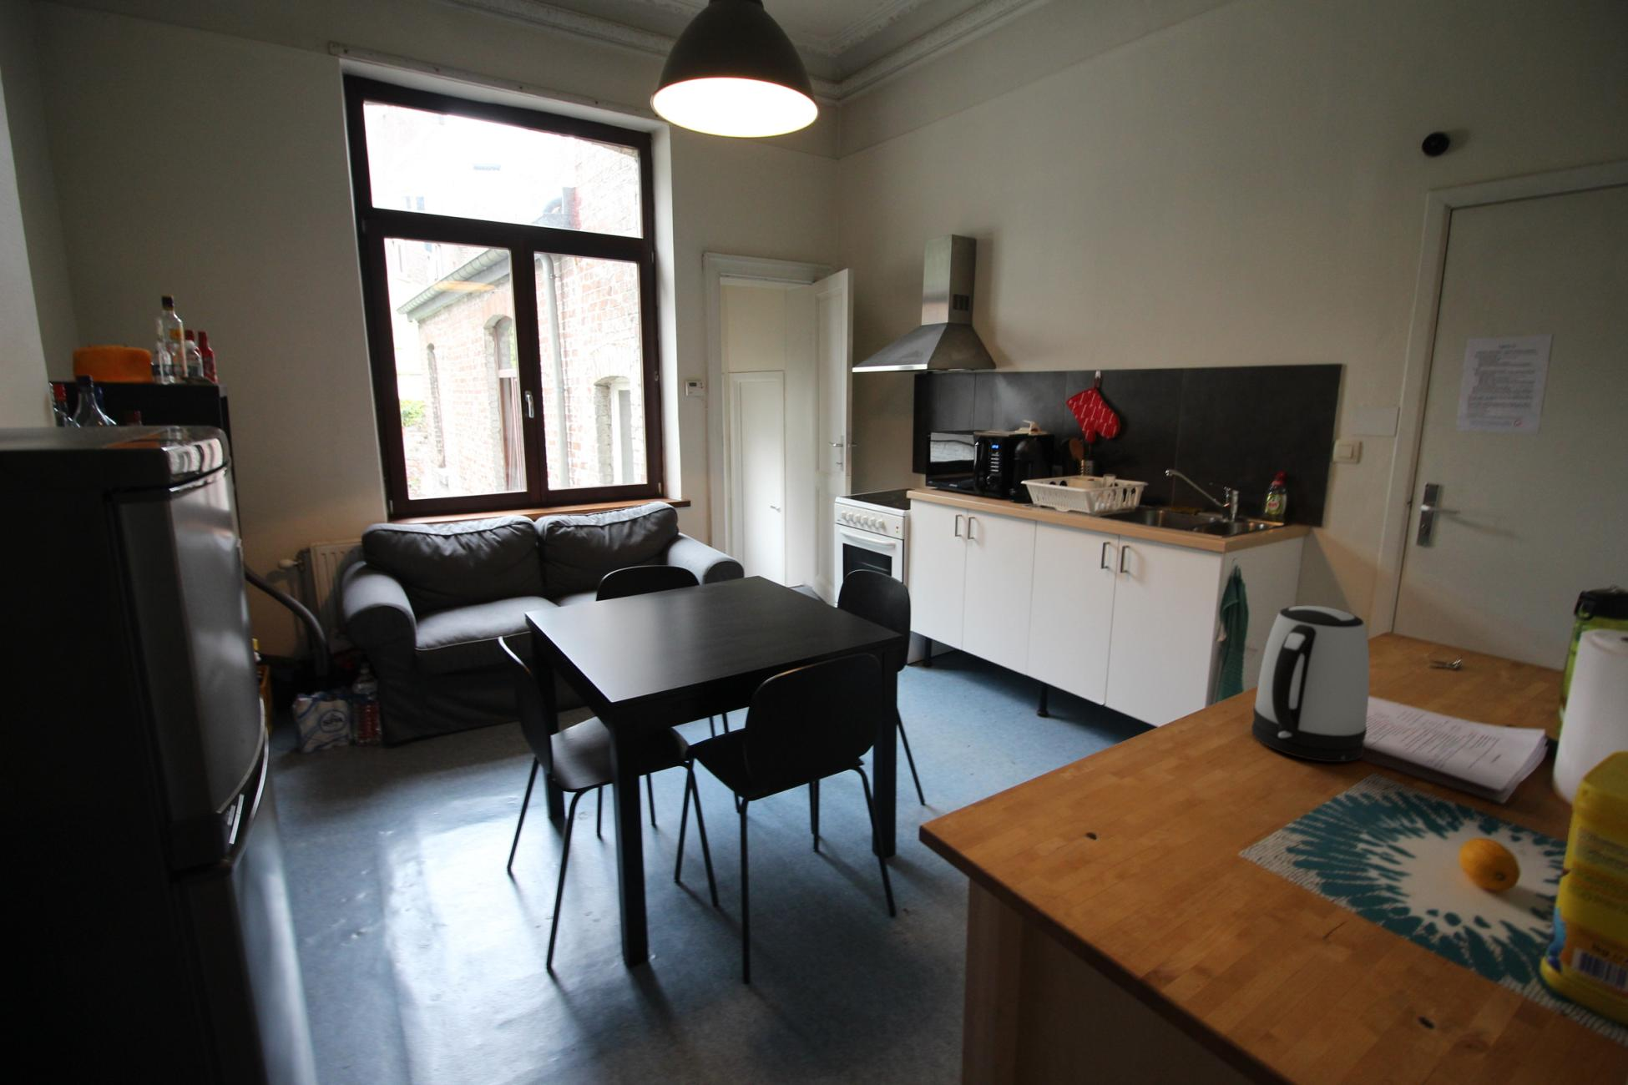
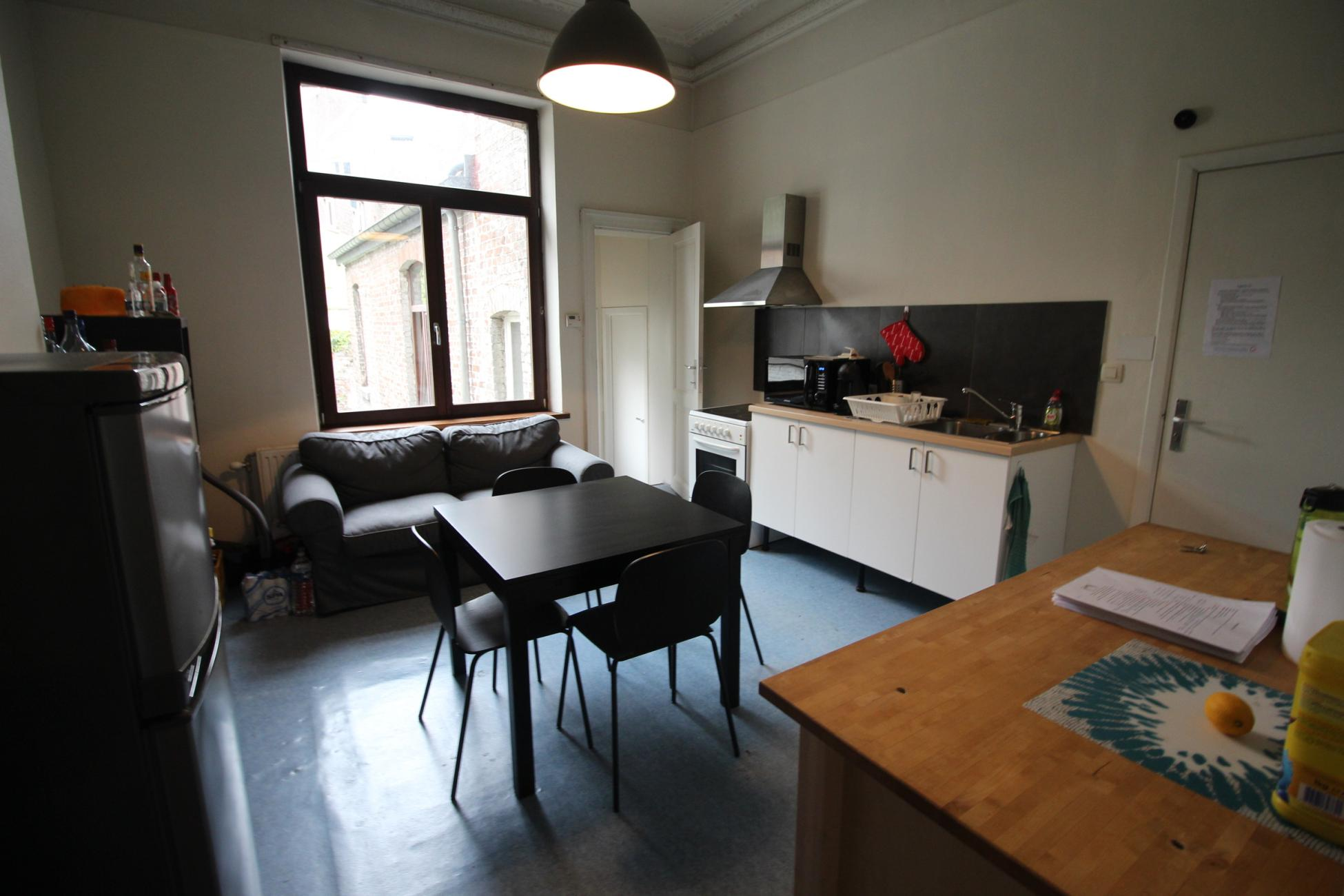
- kettle (1307, 679)
